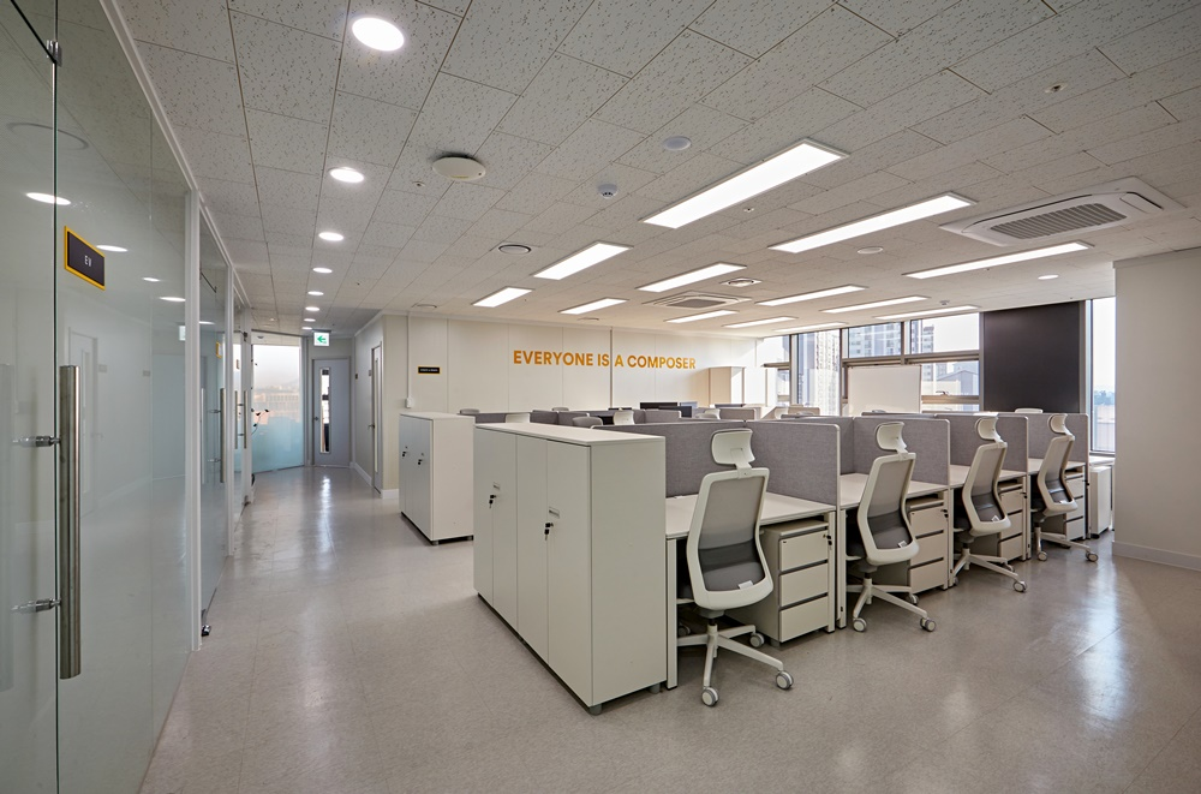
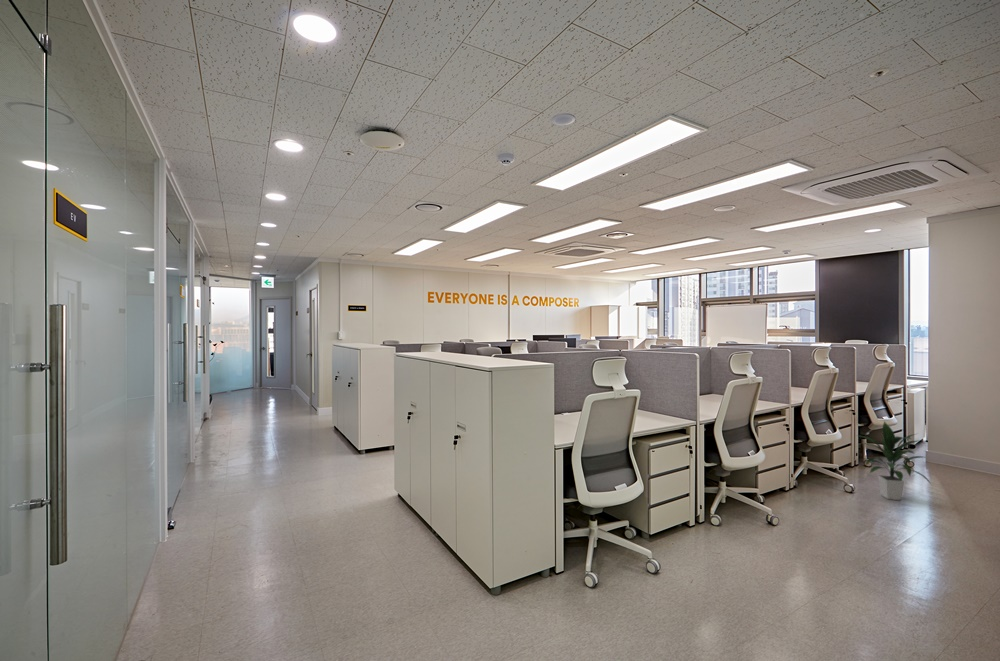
+ indoor plant (894, 461)
